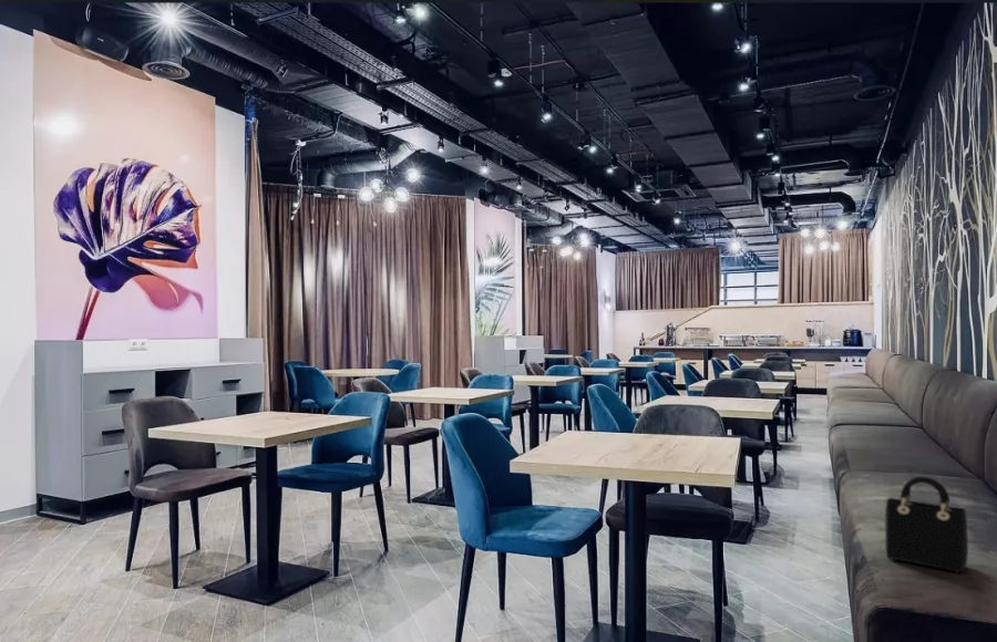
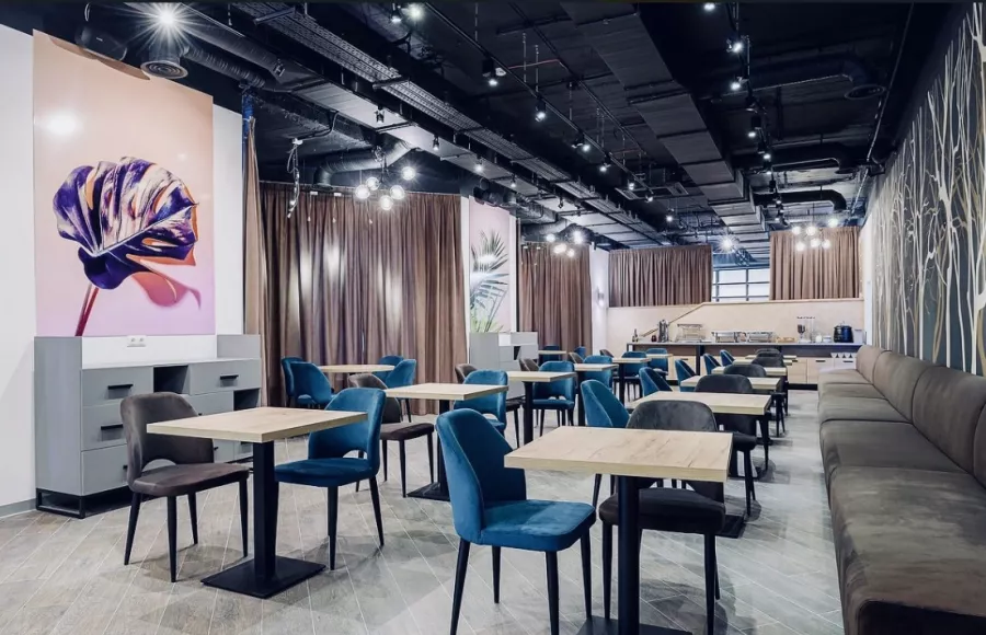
- handbag (924, 519)
